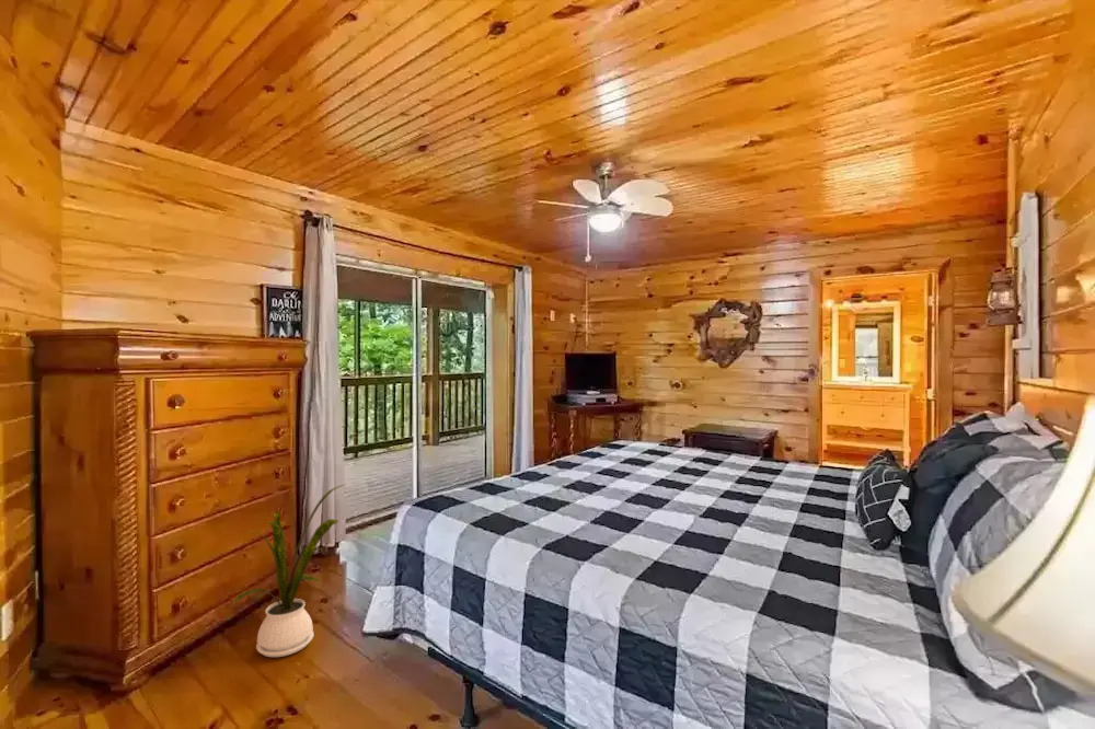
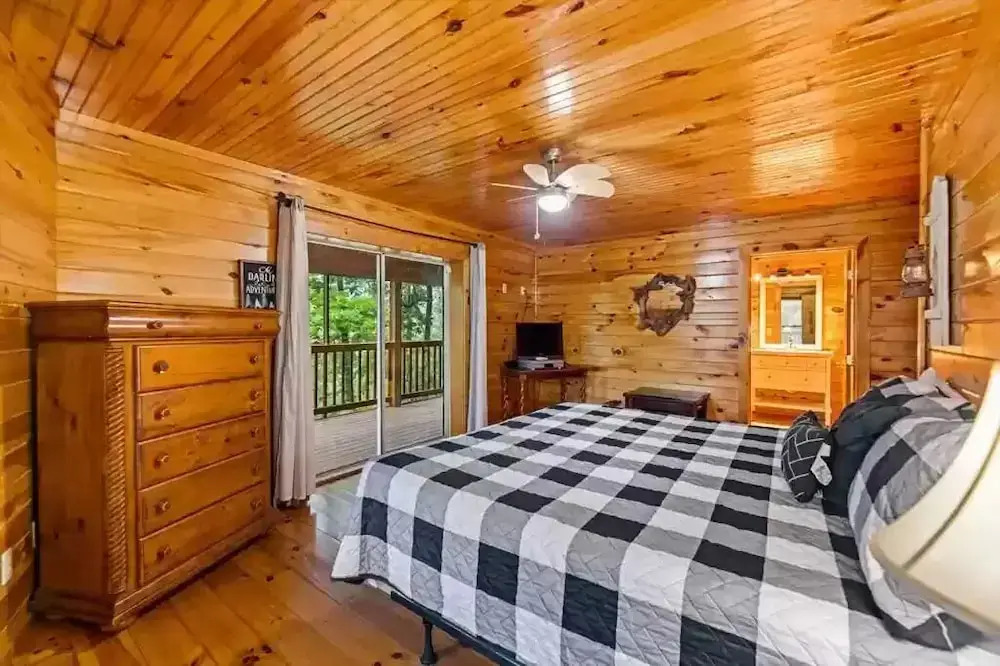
- house plant (292, 566)
